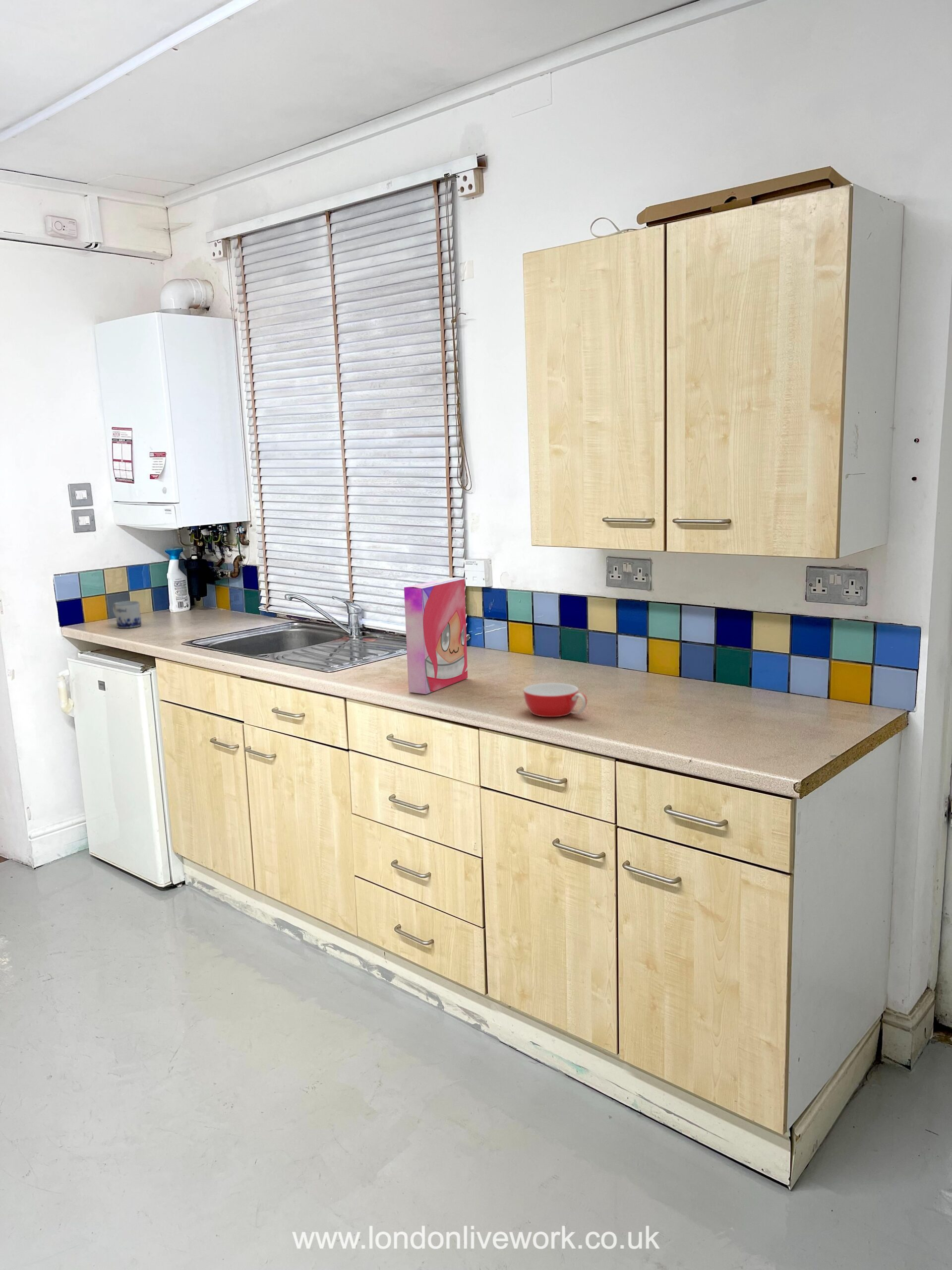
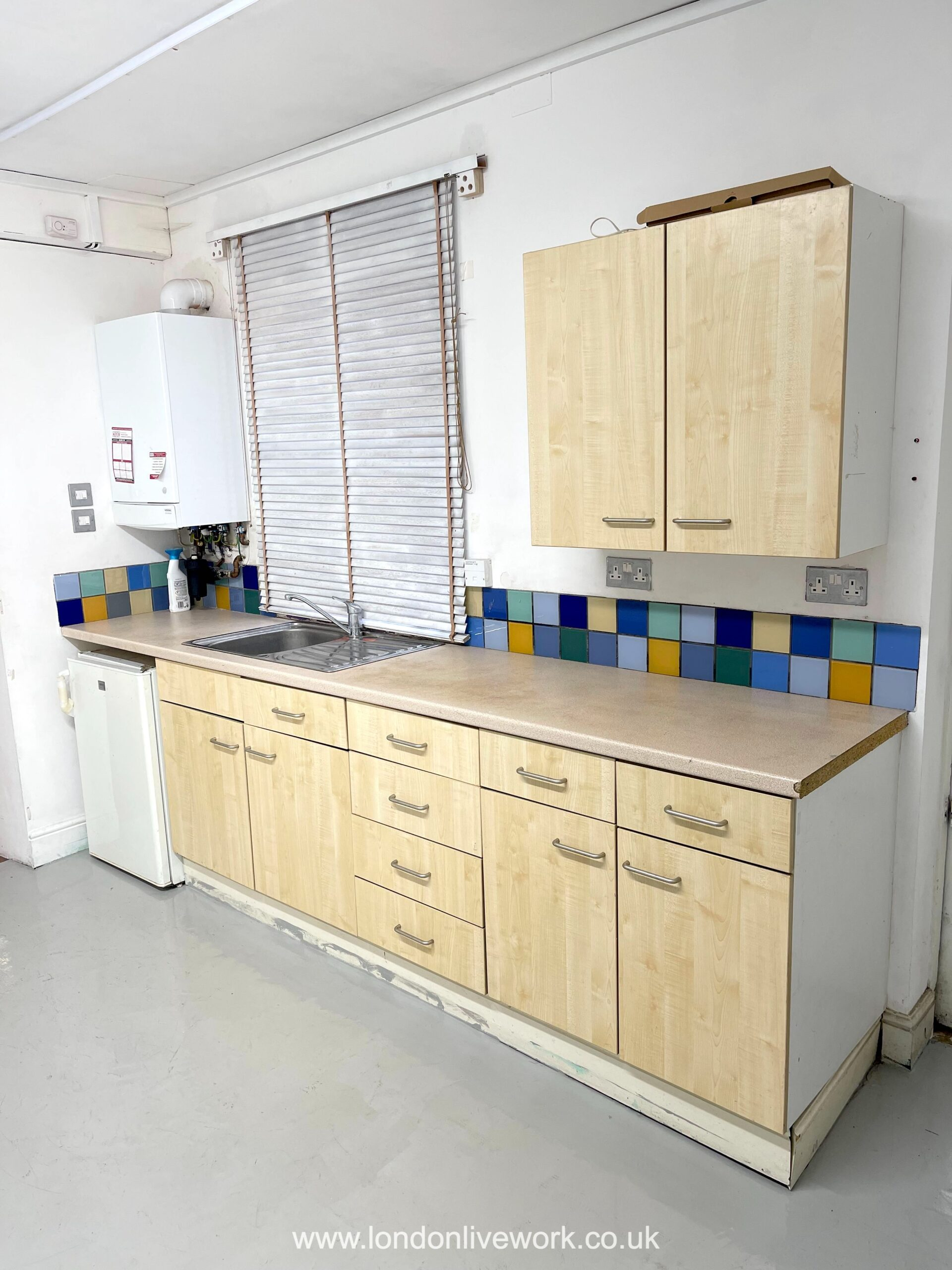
- cereal box (437, 634)
- mug (125, 614)
- bowl (557, 701)
